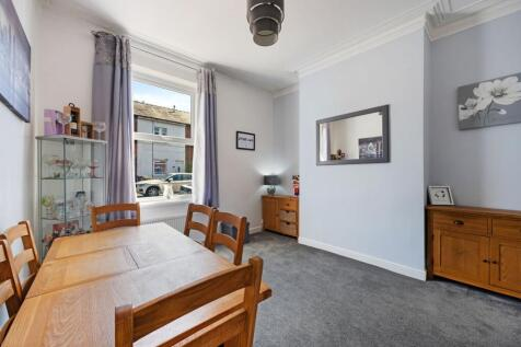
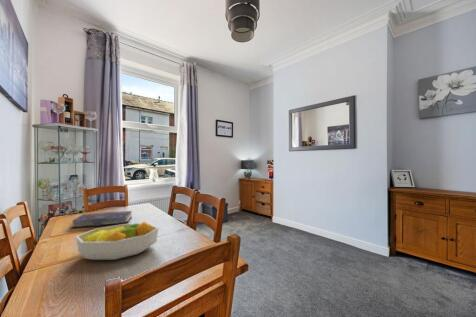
+ fruit bowl (119, 237)
+ book (104, 217)
